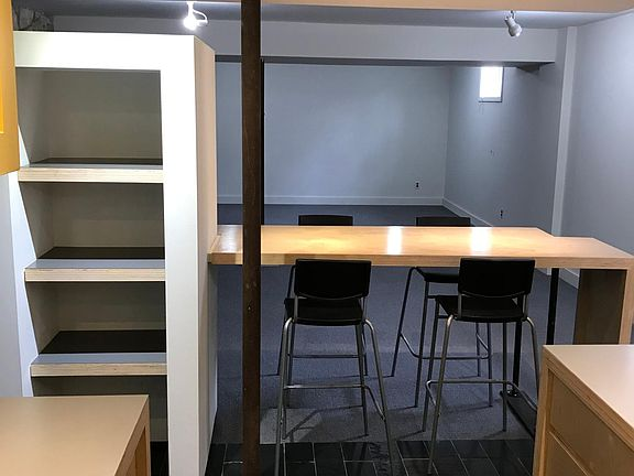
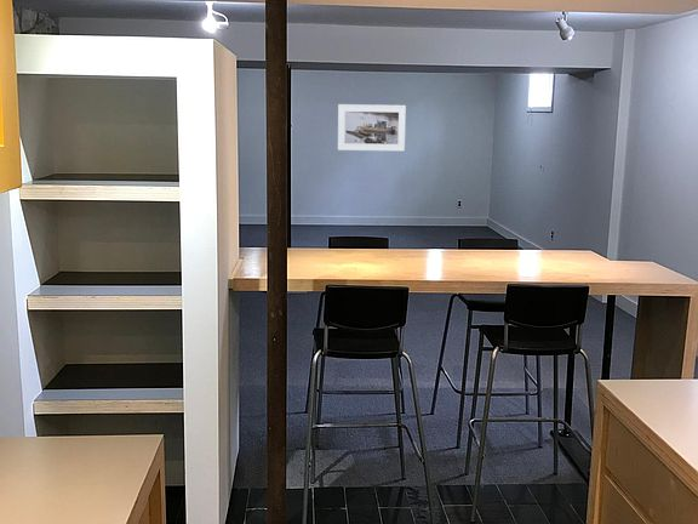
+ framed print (371, 127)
